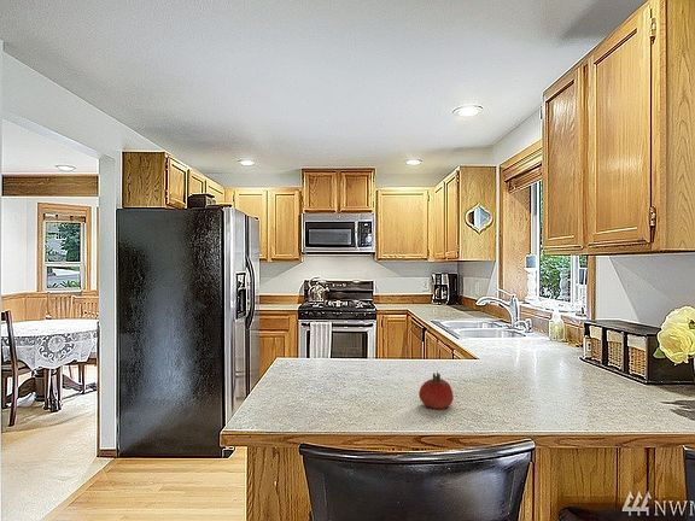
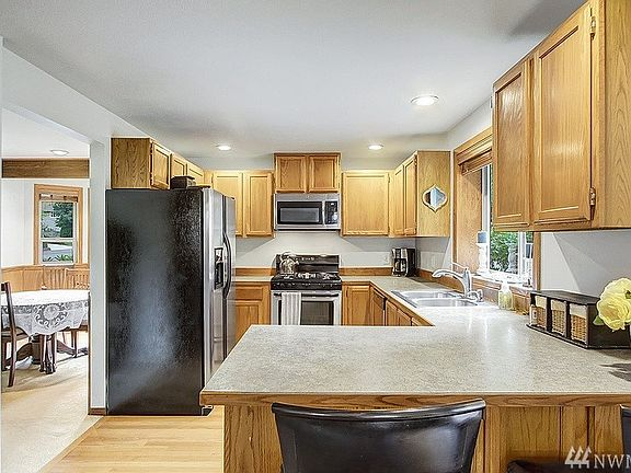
- fruit (436, 388)
